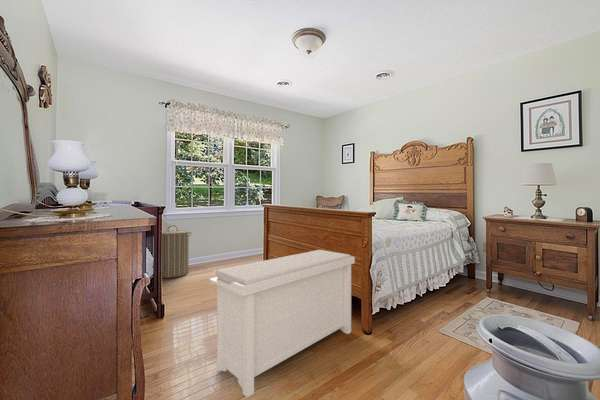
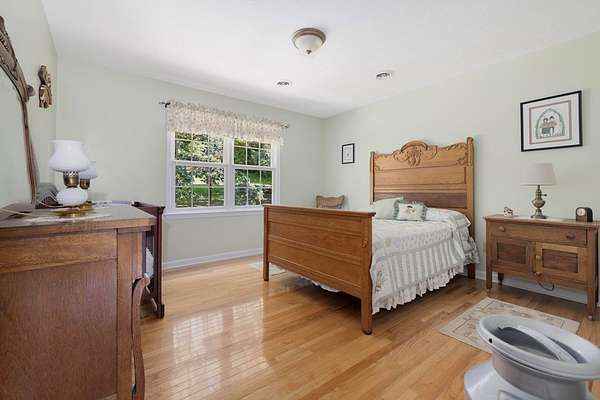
- laundry hamper (173, 249)
- bench (291, 305)
